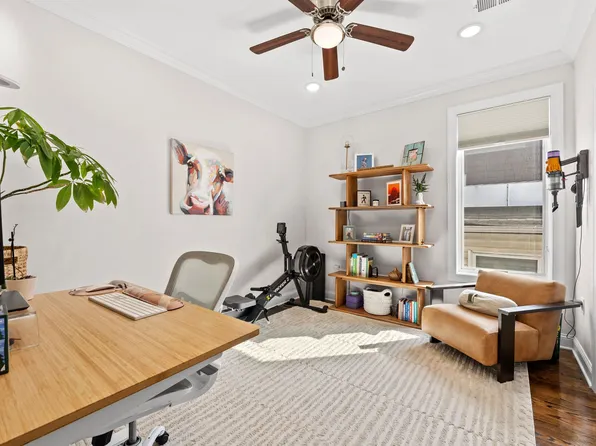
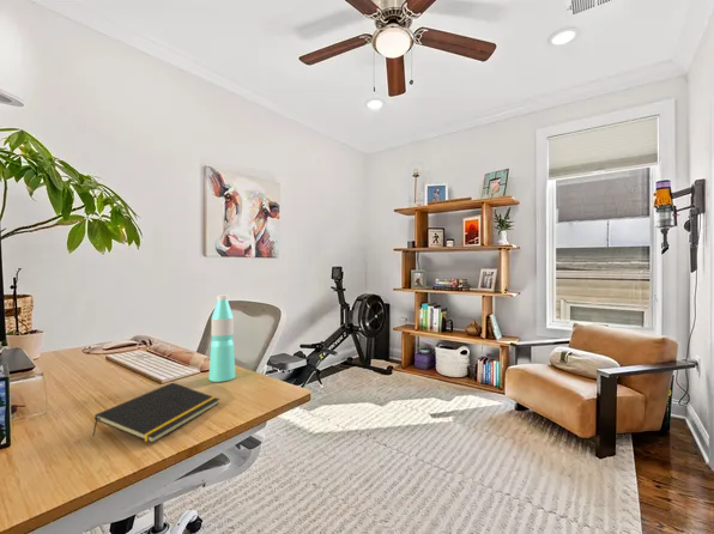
+ water bottle (222, 336)
+ notepad (163, 408)
